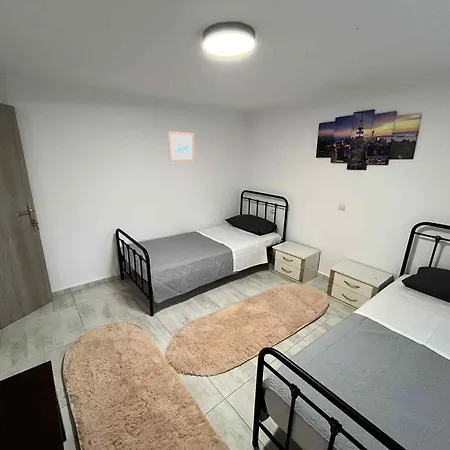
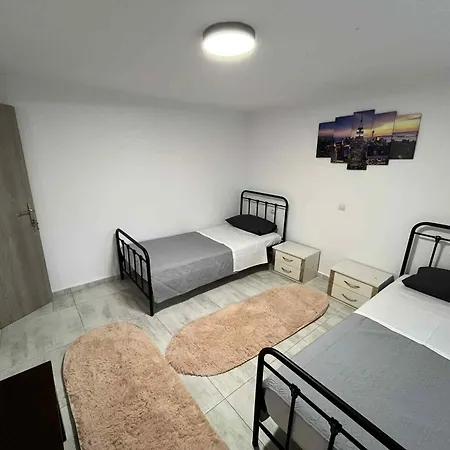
- wall art (181, 147)
